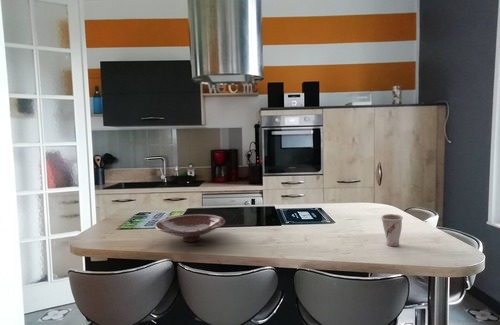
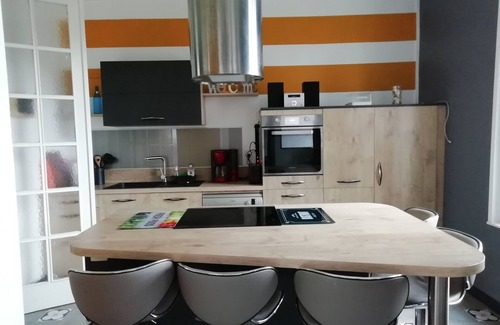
- bowl (191, 230)
- cup (391, 230)
